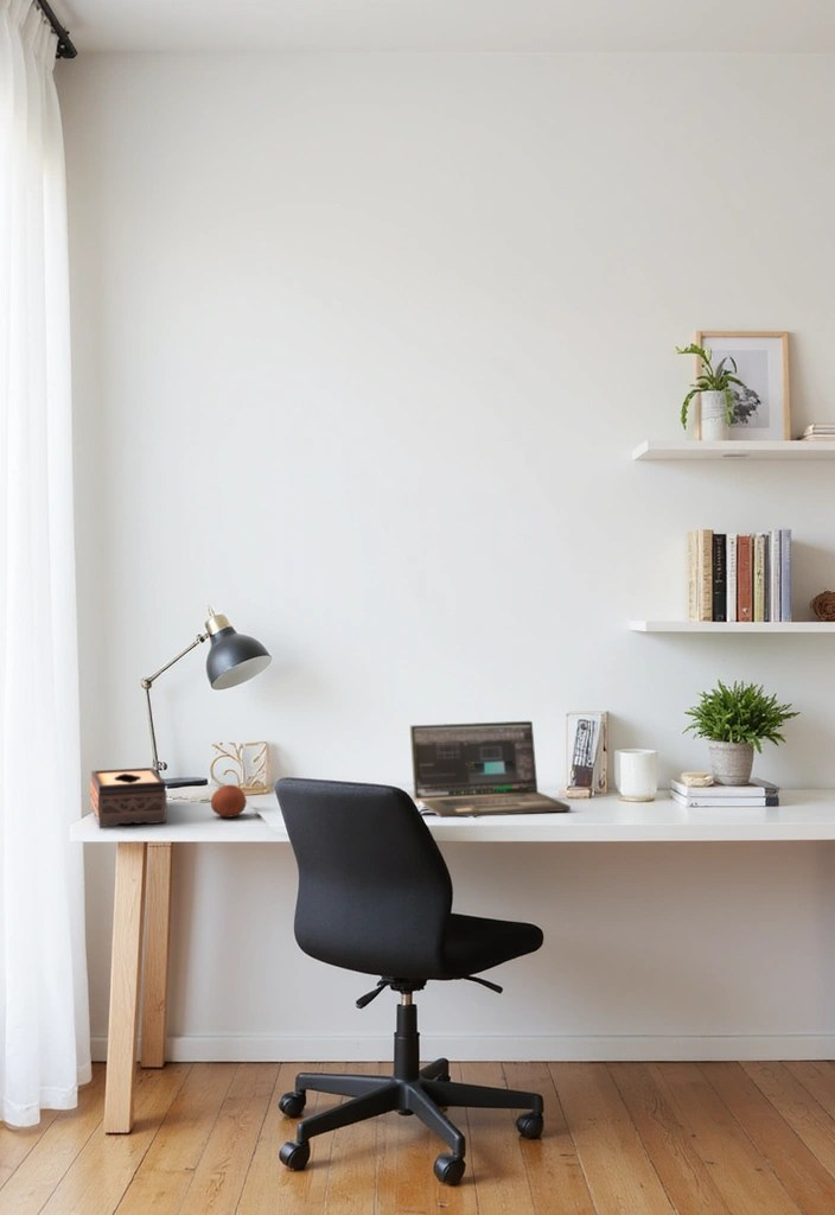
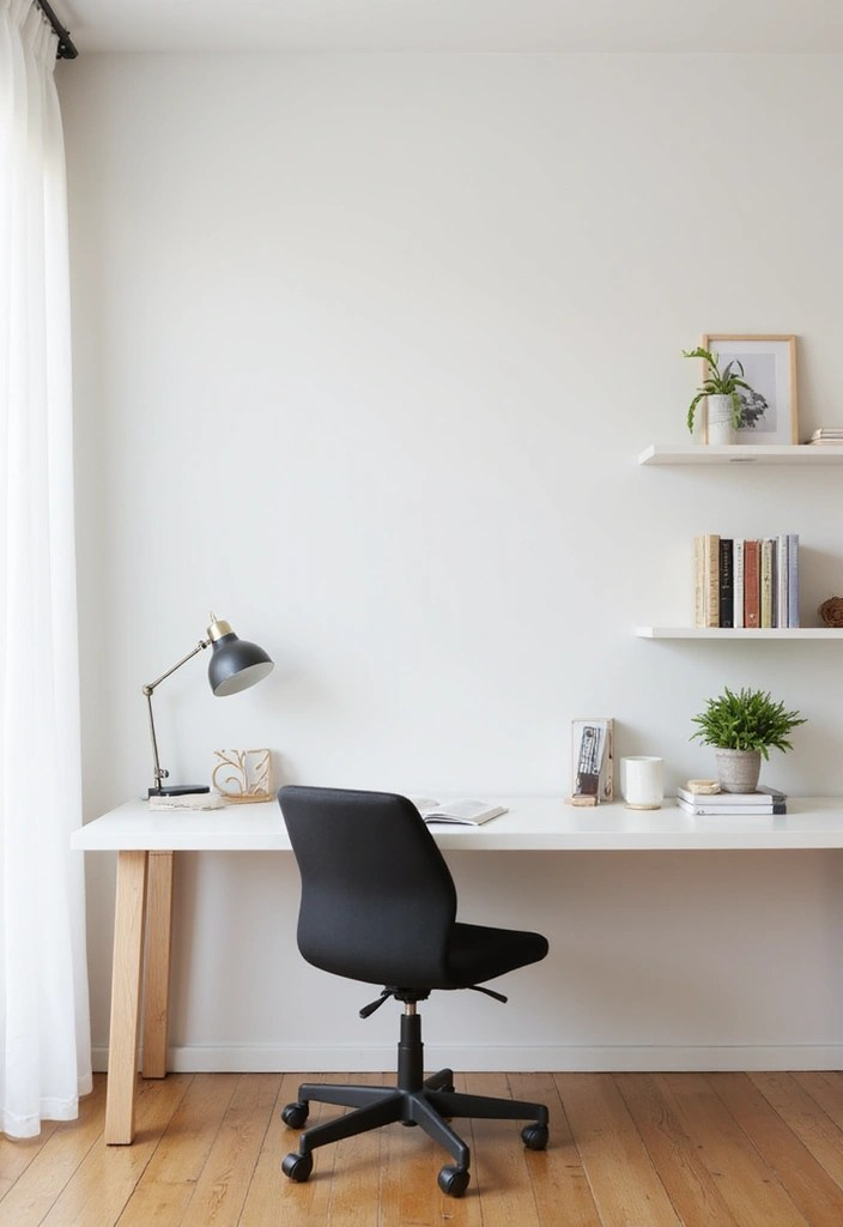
- fruit (228, 800)
- laptop (487, 766)
- tissue box (127, 795)
